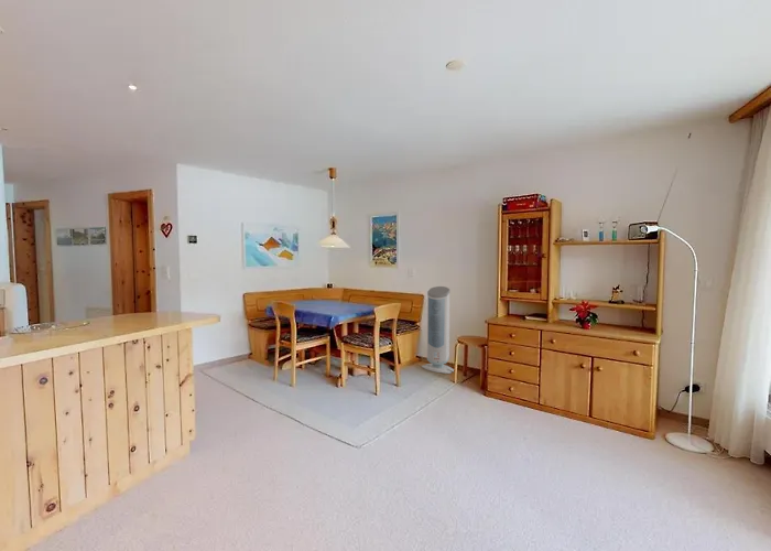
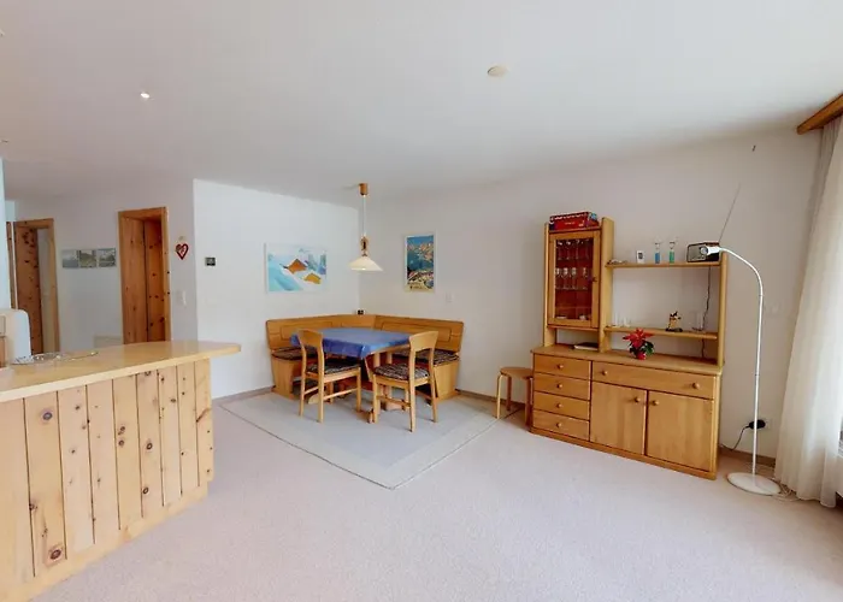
- air purifier (438, 327)
